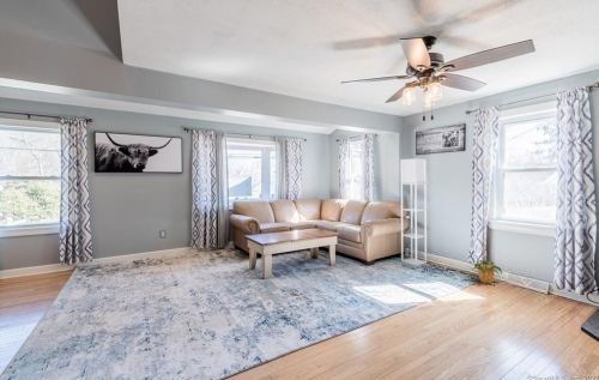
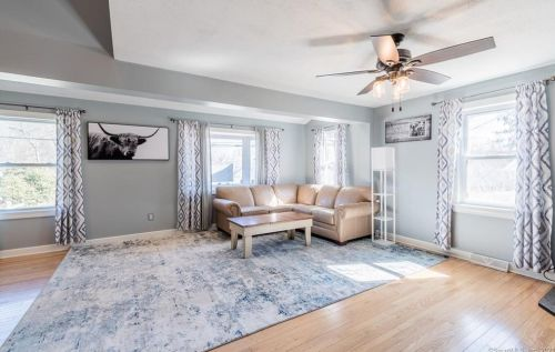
- potted plant (485, 270)
